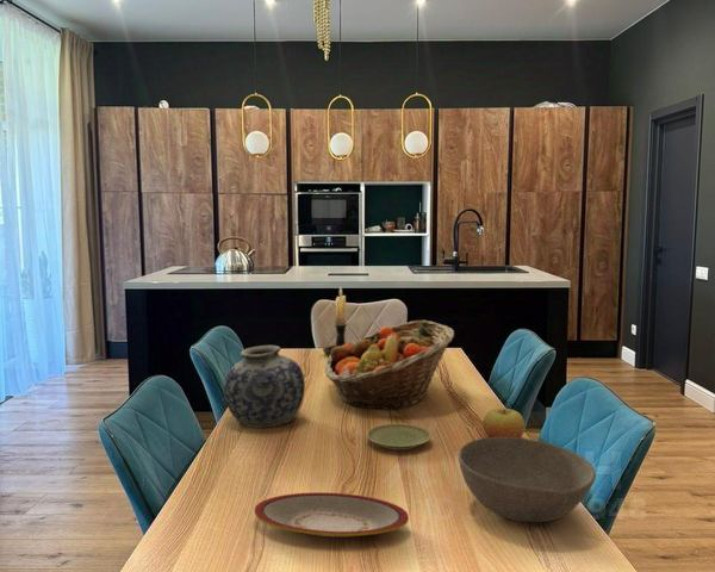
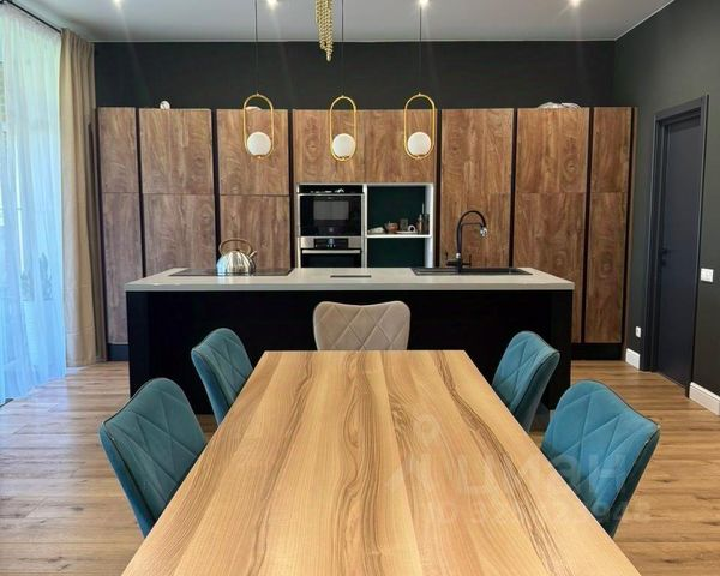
- candle holder (340, 321)
- apple (503, 424)
- plate (398, 437)
- plate (330, 518)
- vase (263, 383)
- bowl (524, 483)
- fruit basket (387, 360)
